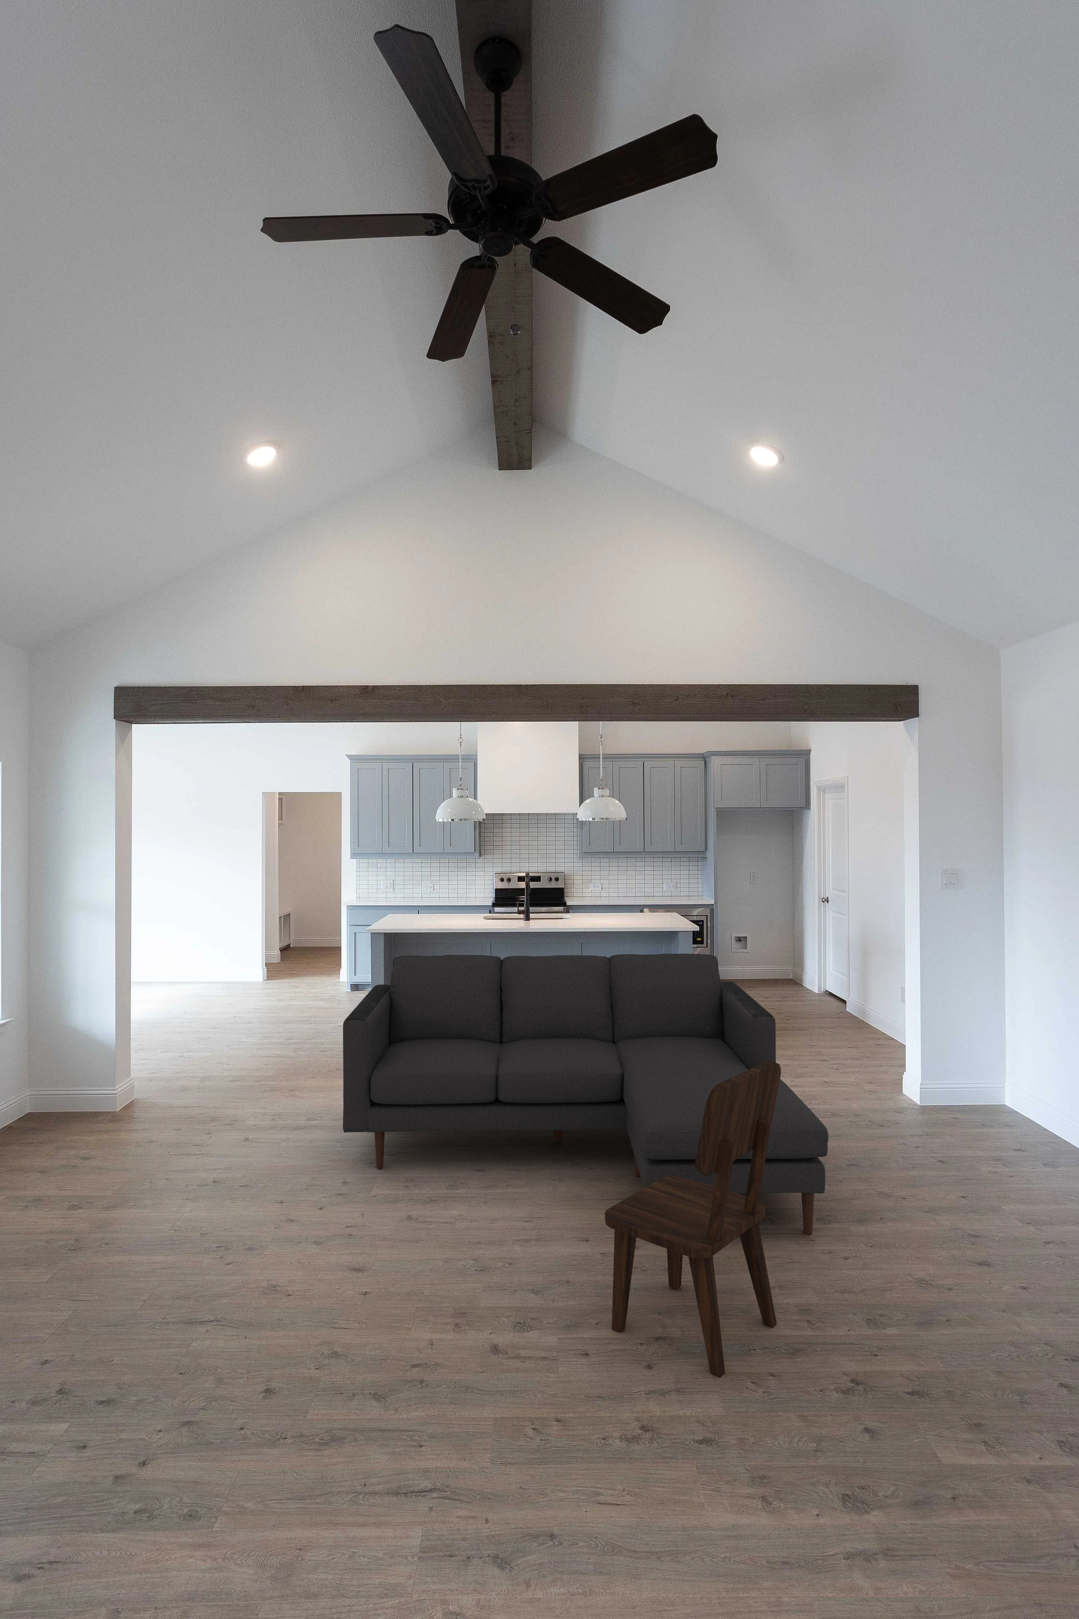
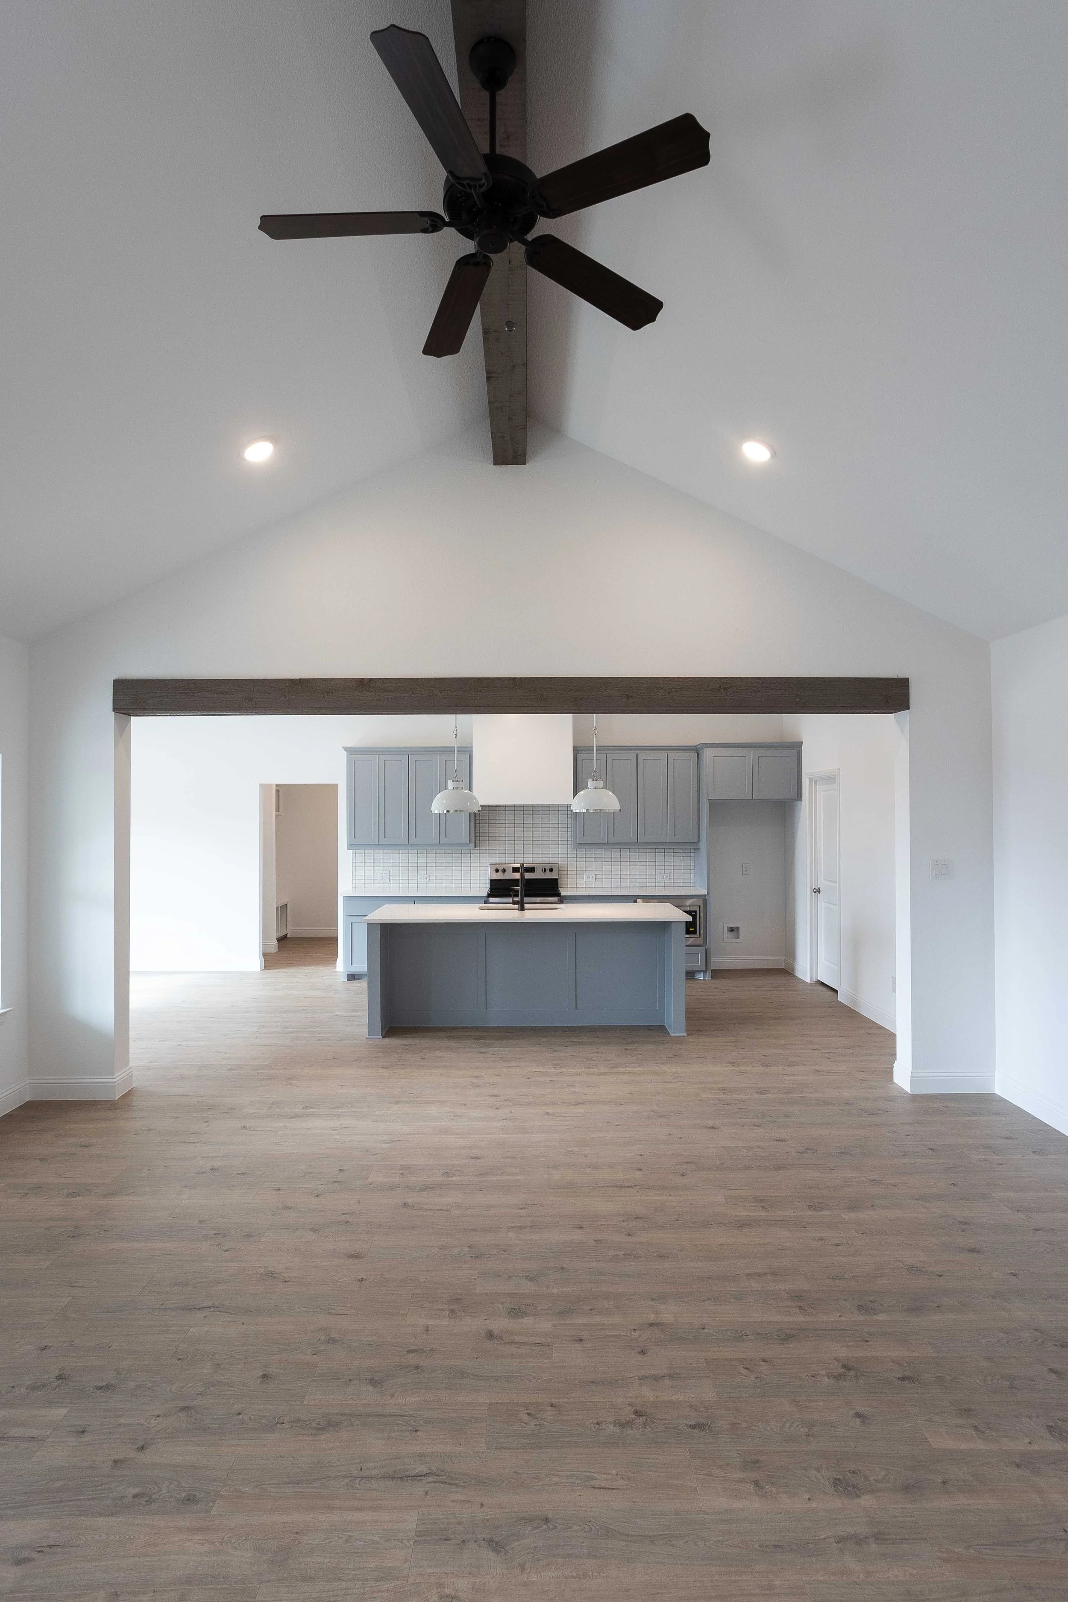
- dining chair (691, 1193)
- sofa (560, 1071)
